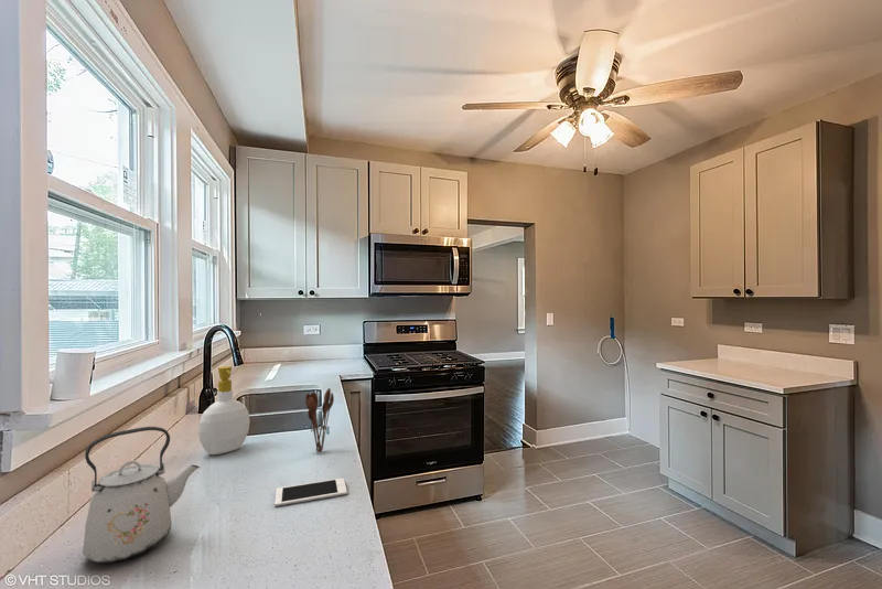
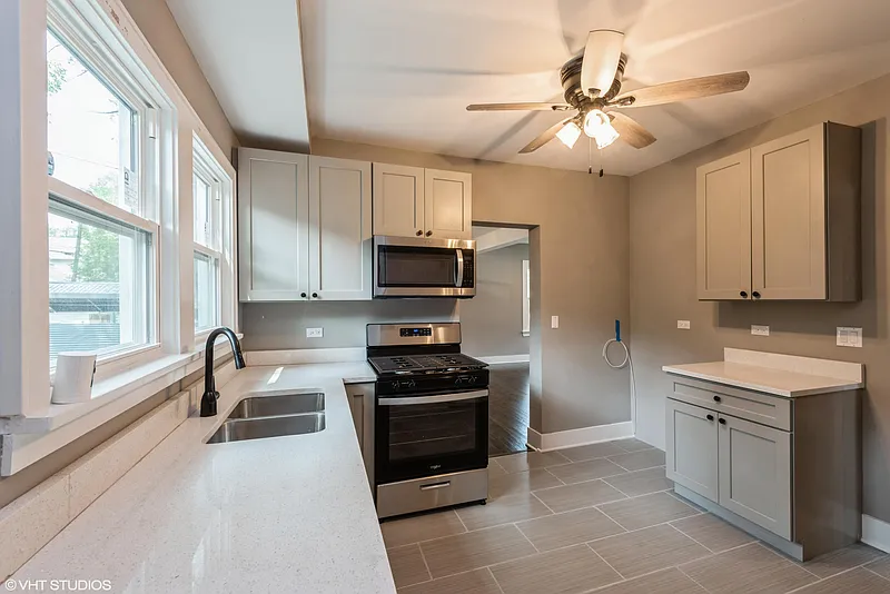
- kettle (146, 483)
- soap bottle (225, 408)
- utensil holder (322, 419)
- cell phone (311, 491)
